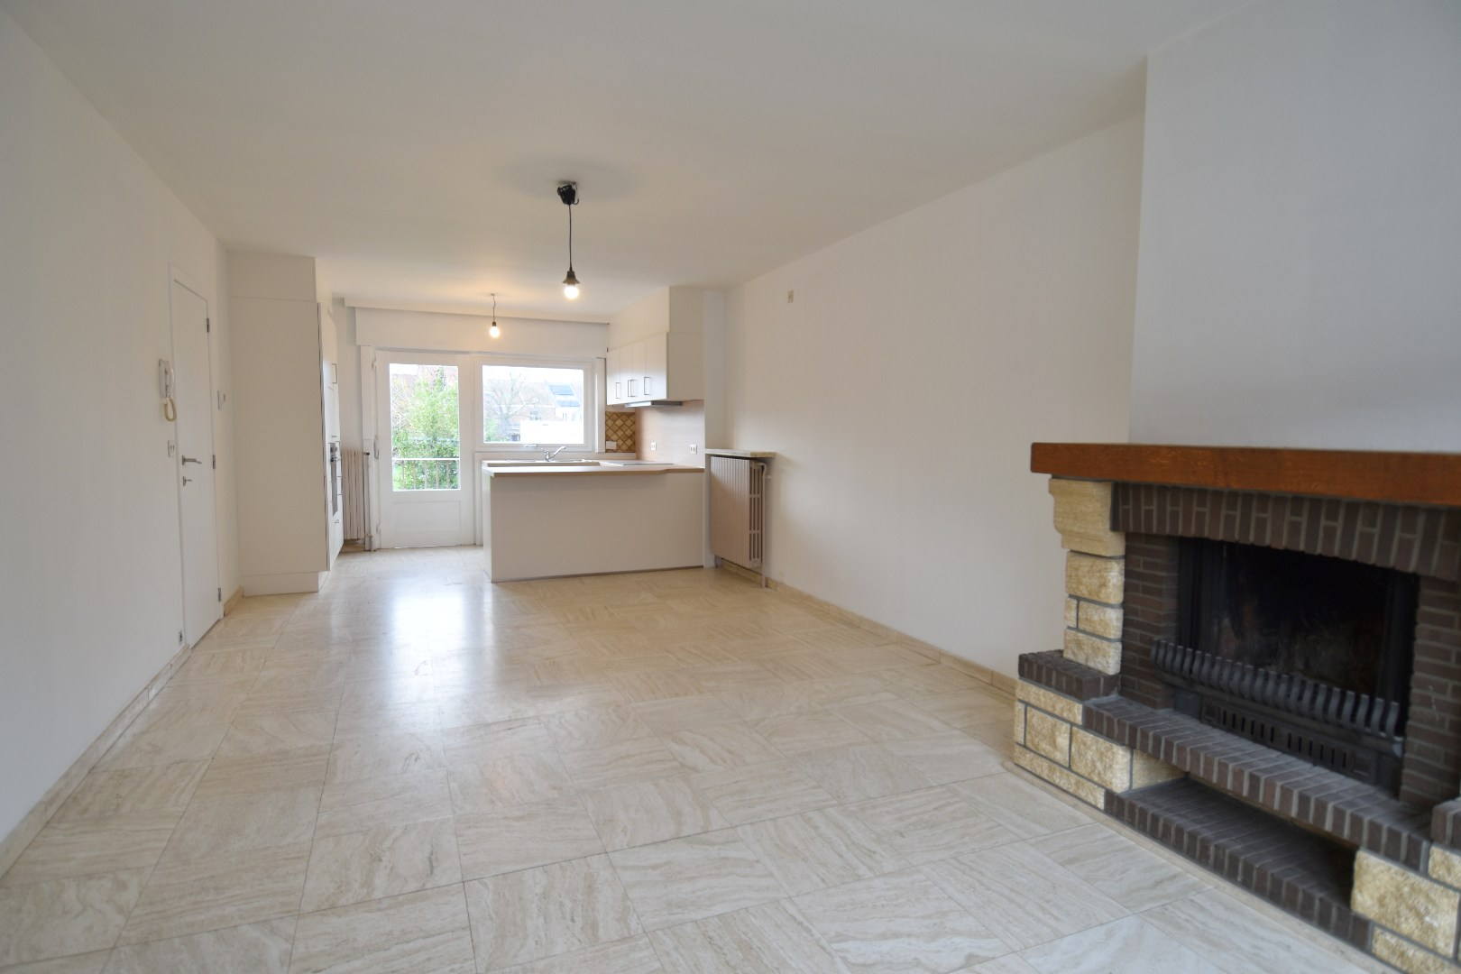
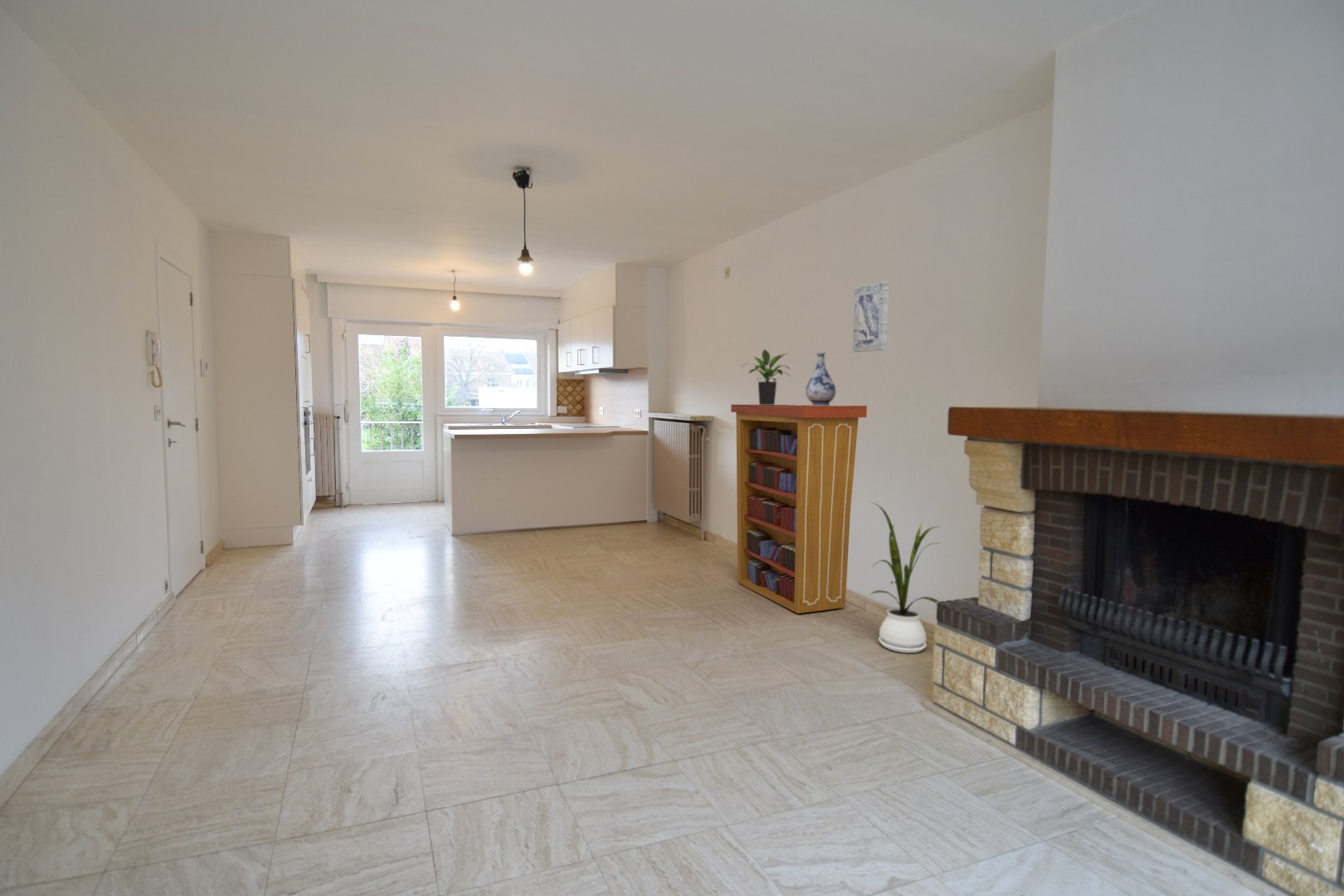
+ wall art (869, 318)
+ bookcase (791, 500)
+ vase (821, 378)
+ potted plant (767, 377)
+ house plant (901, 576)
